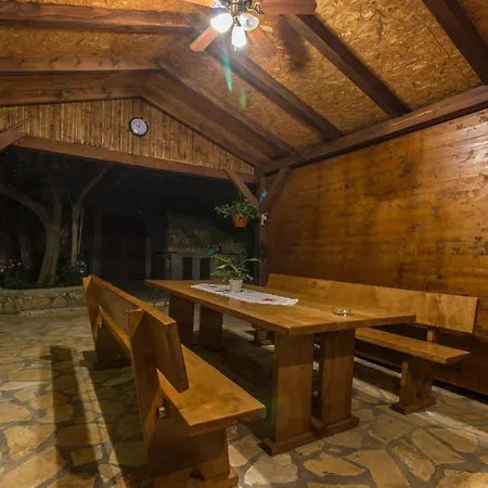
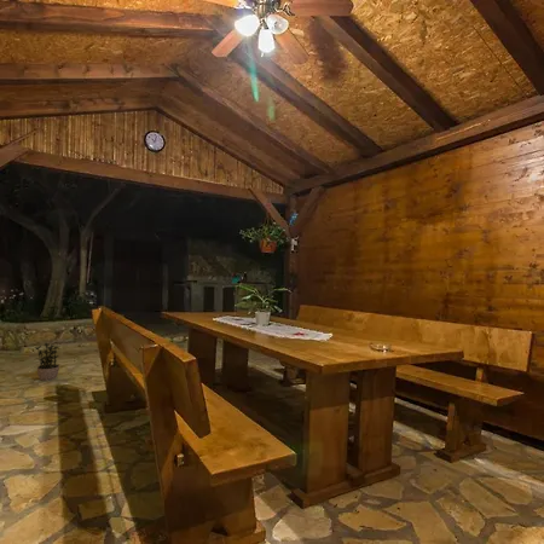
+ potted plant (46, 360)
